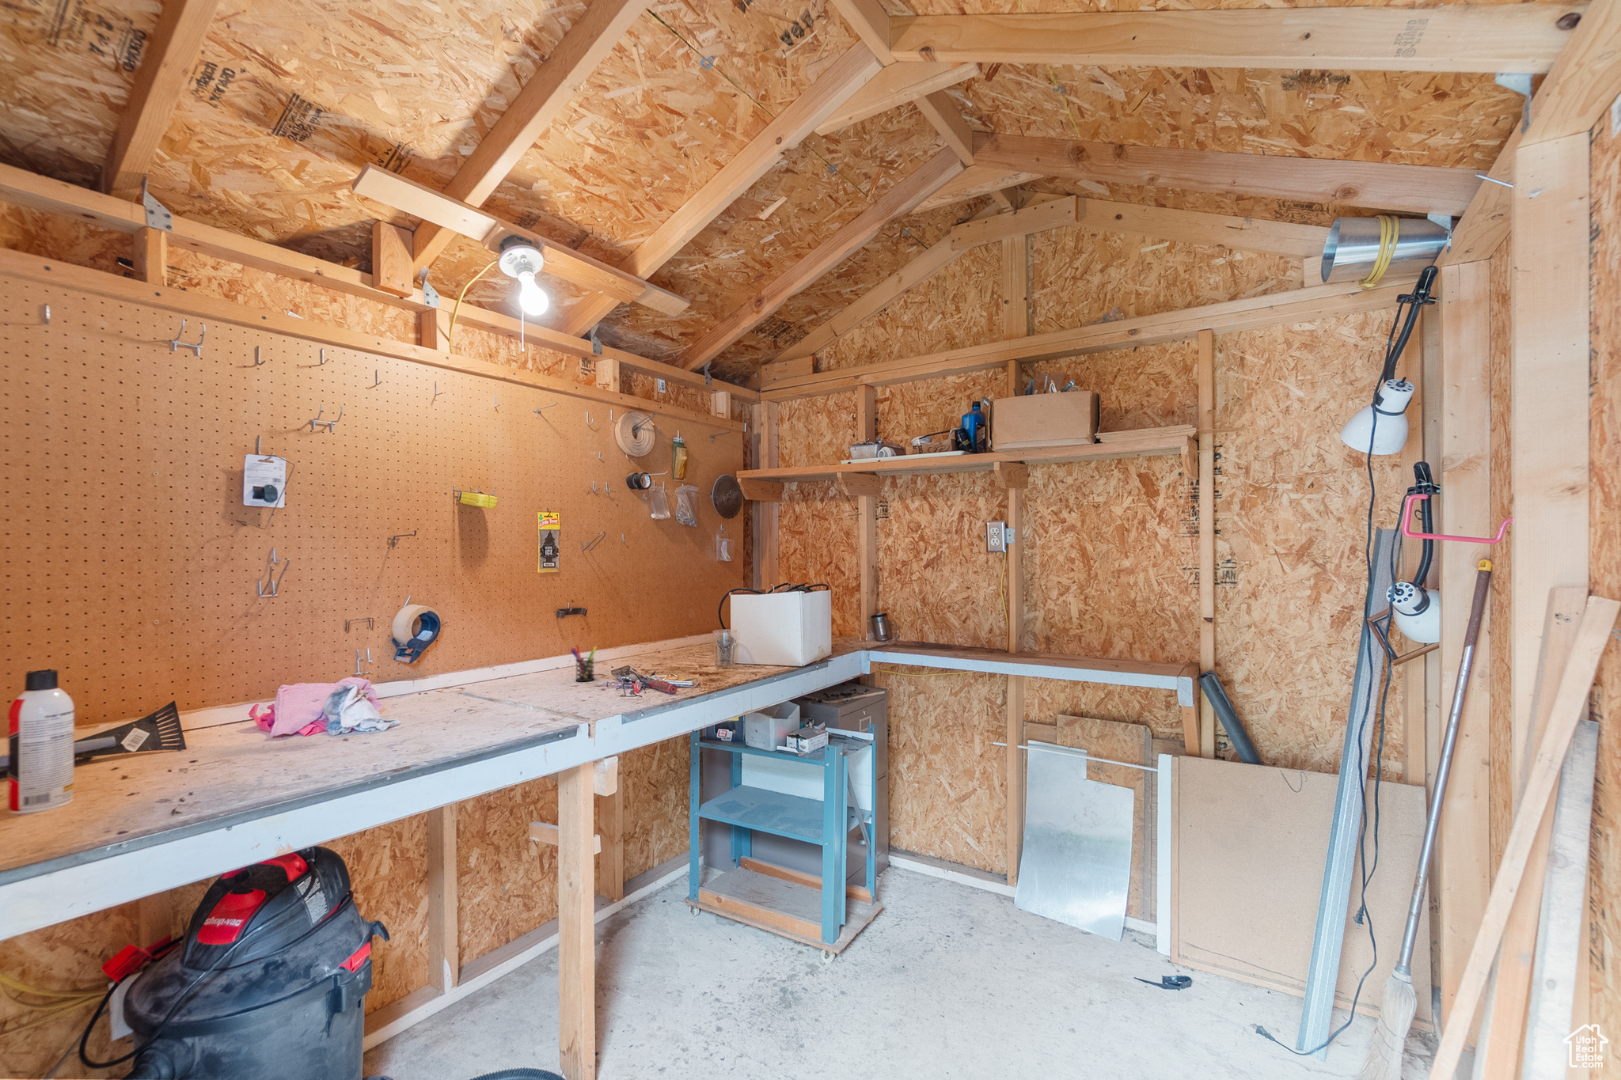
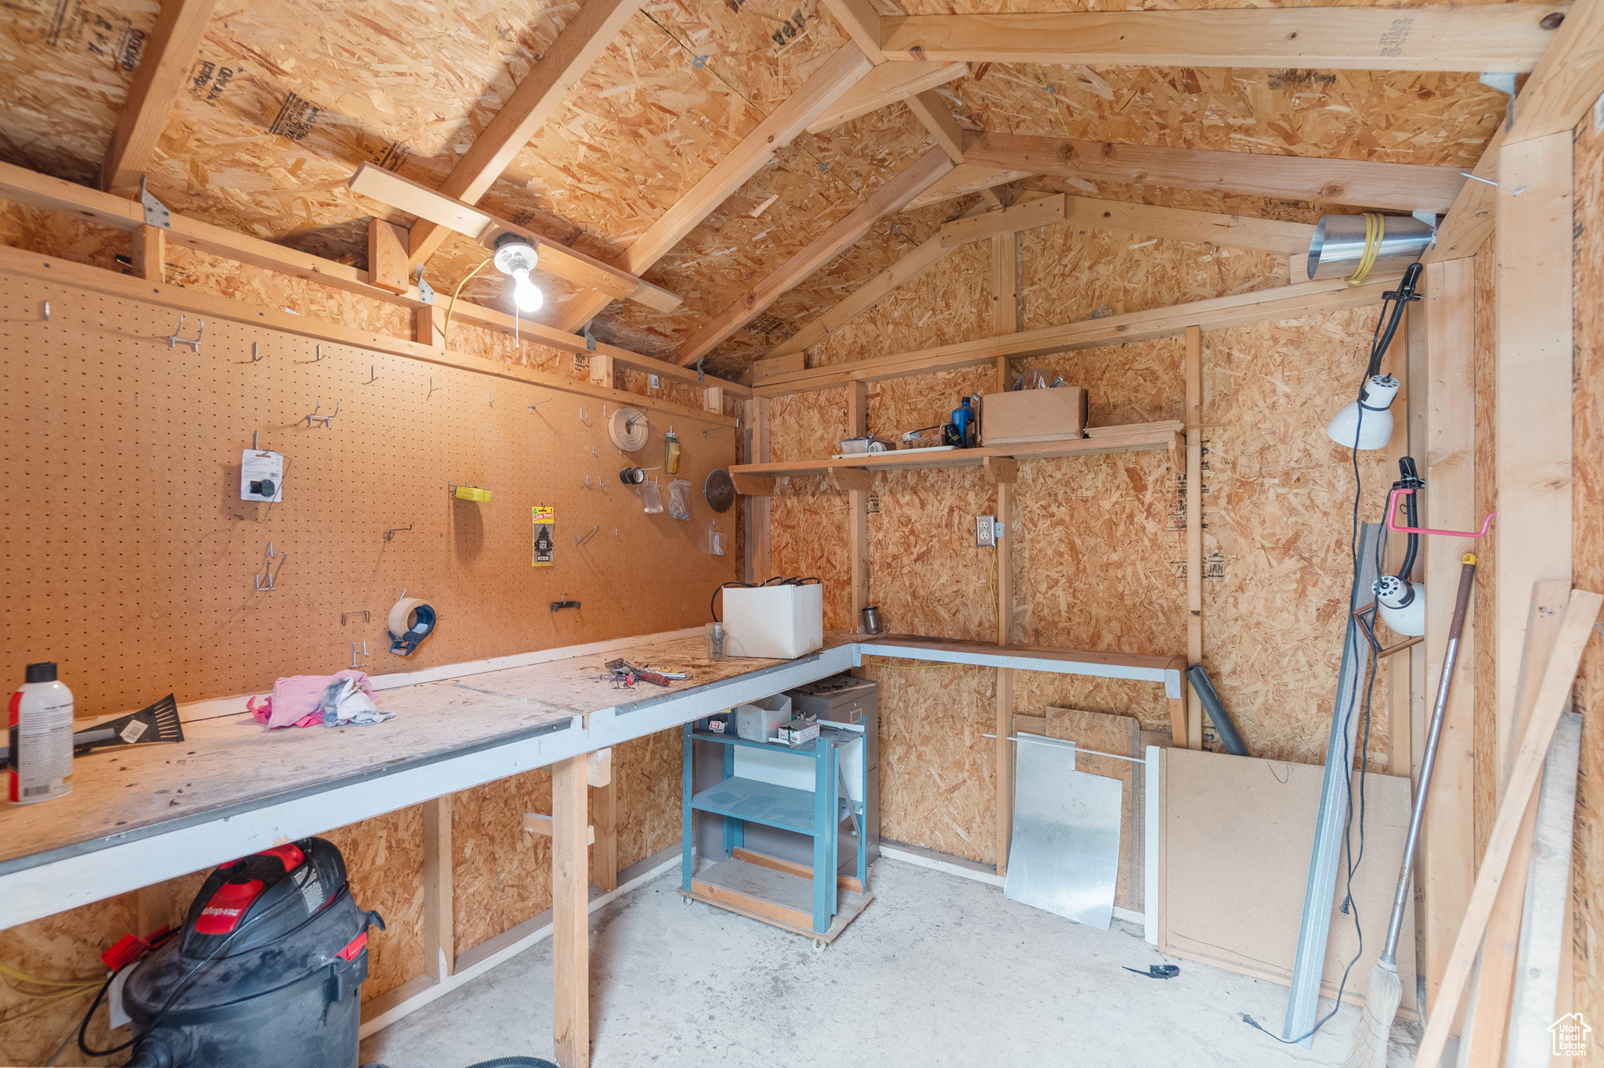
- pen holder (585, 662)
